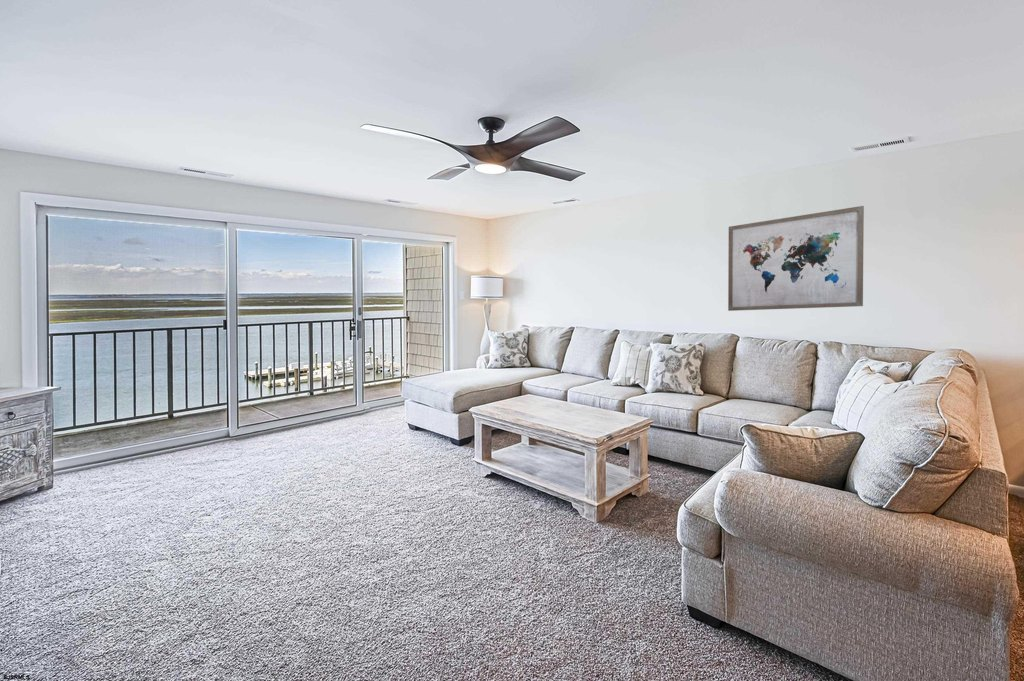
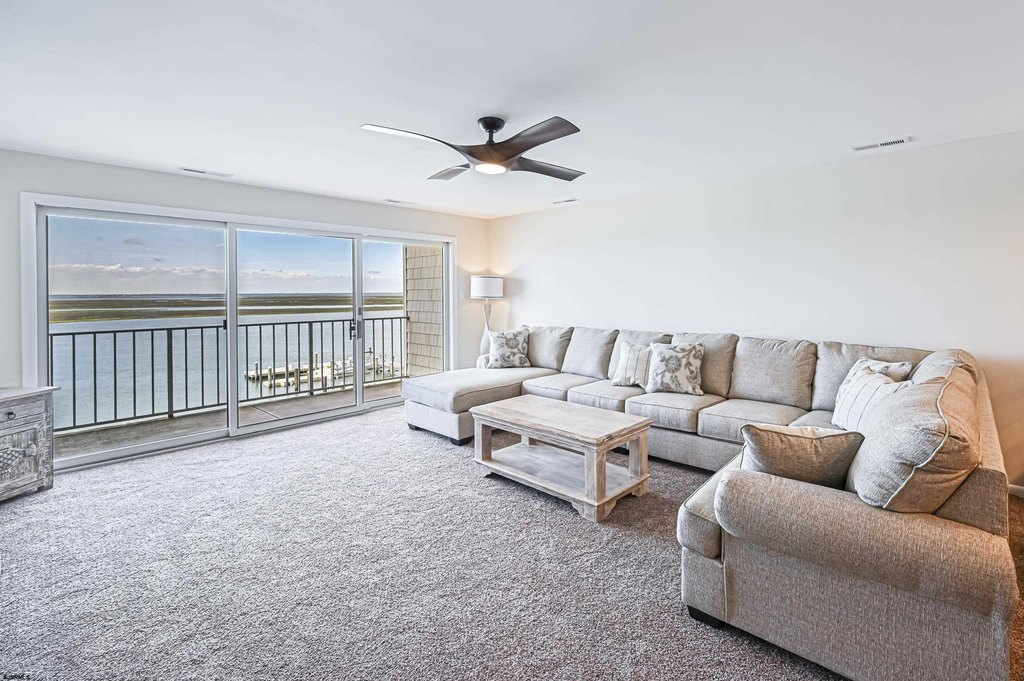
- wall art (790, 263)
